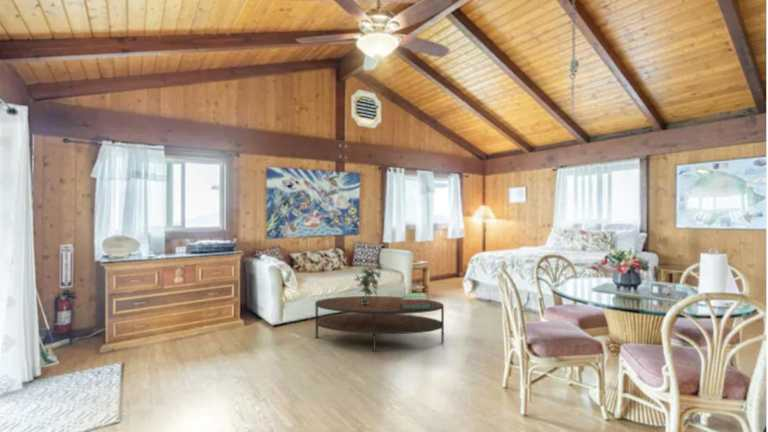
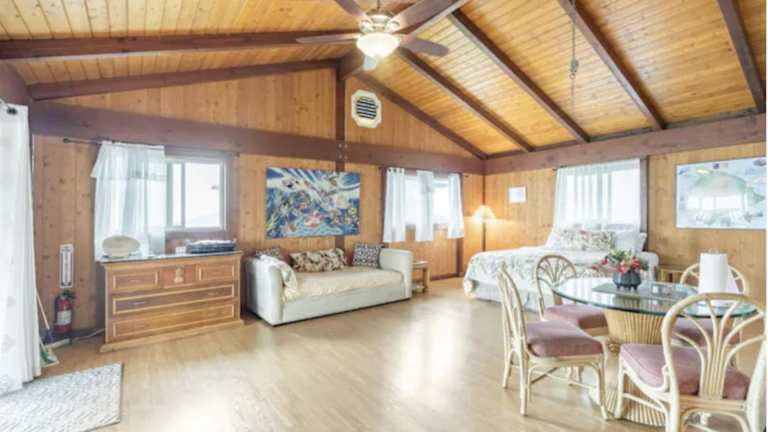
- stack of books (414, 300)
- coffee table (378, 321)
- potted plant (368, 283)
